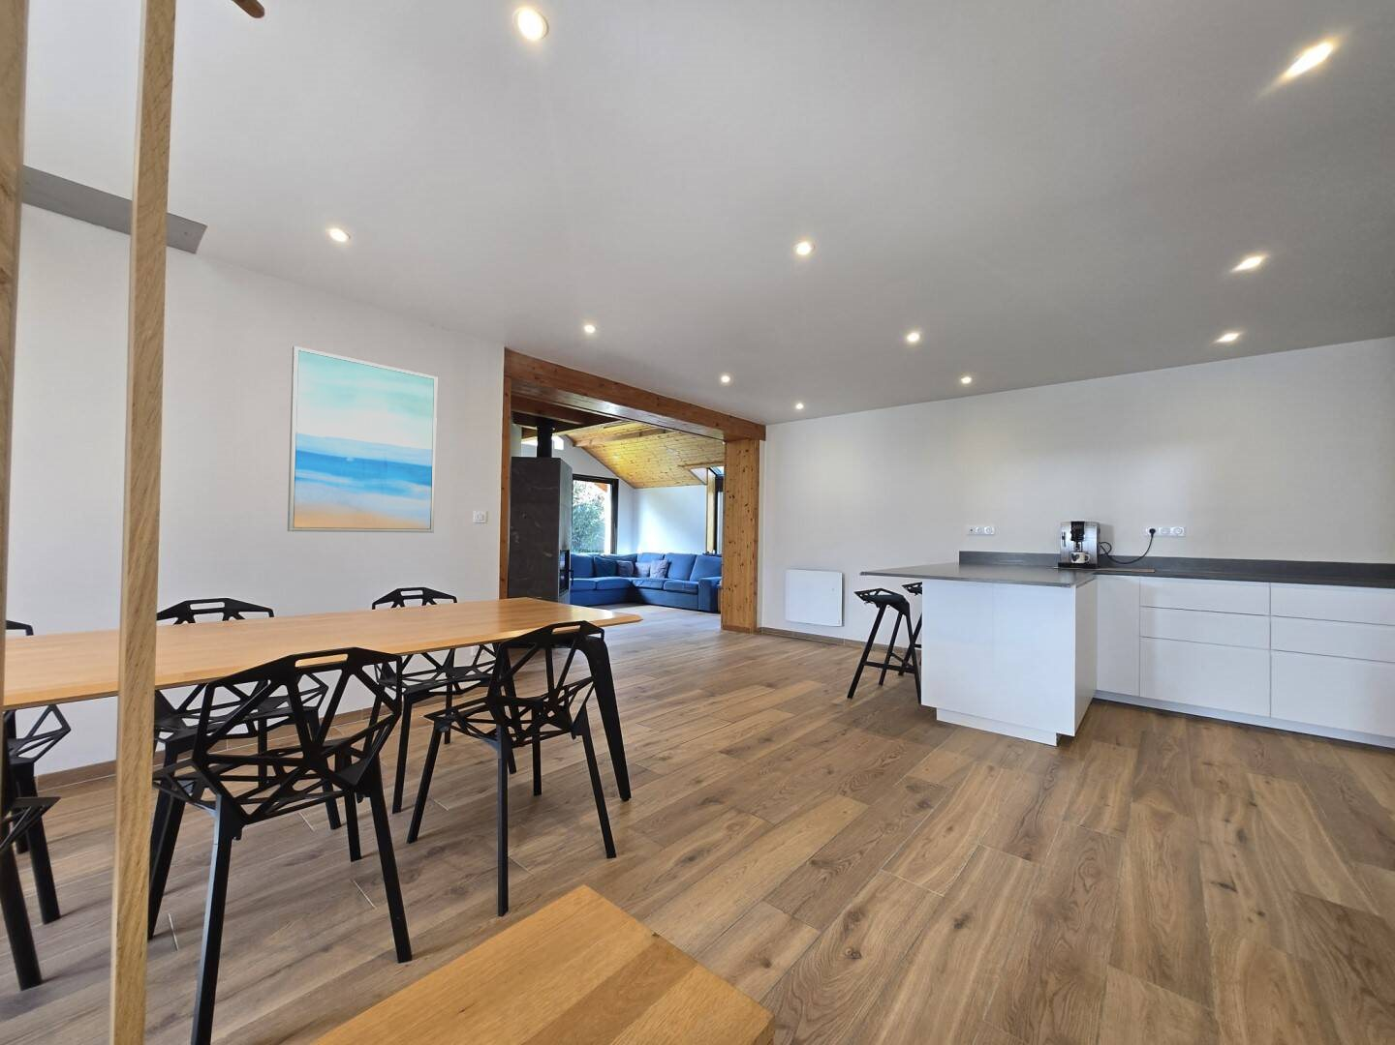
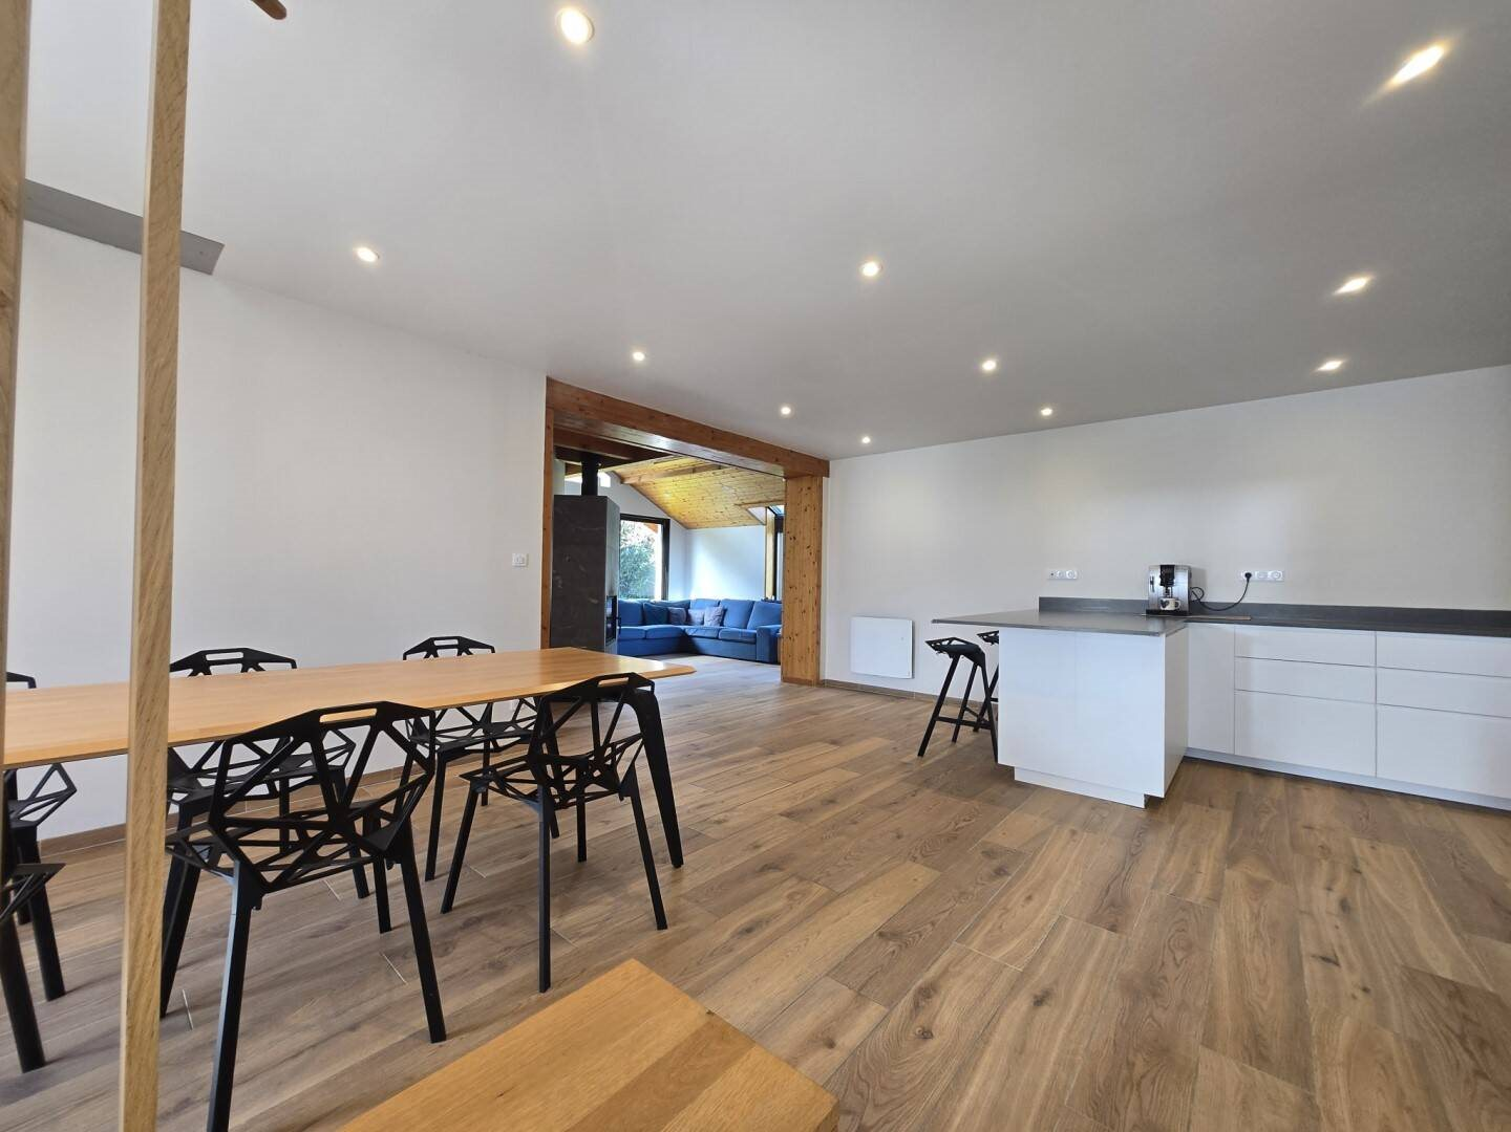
- wall art (368, 447)
